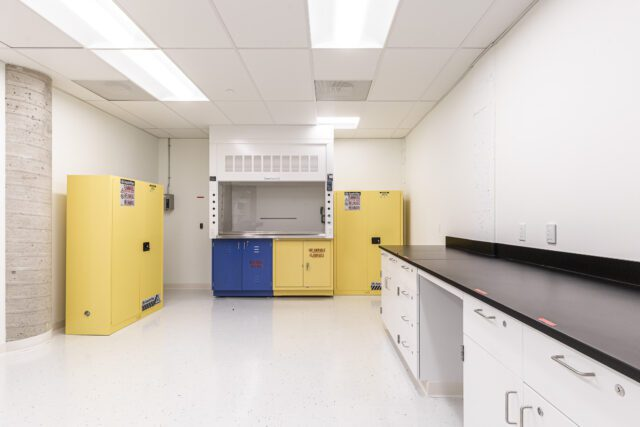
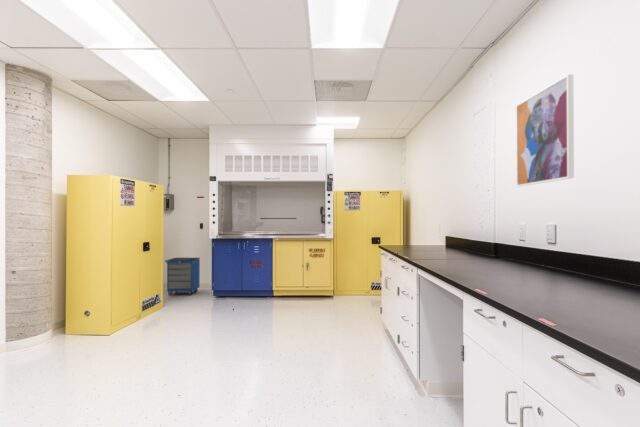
+ wall art (541, 137)
+ cabinet (182, 276)
